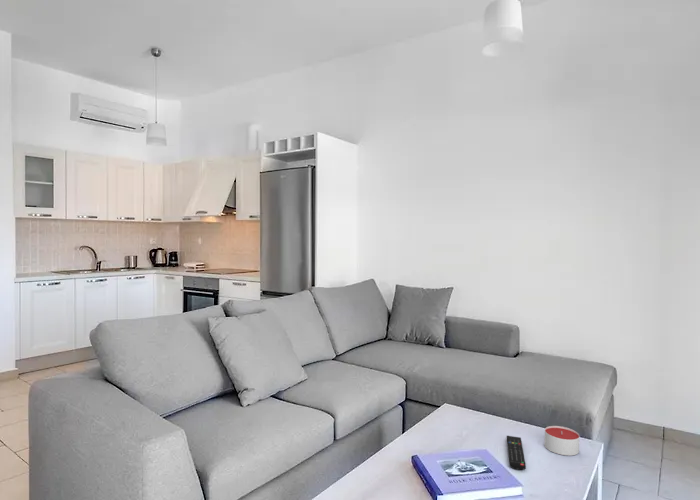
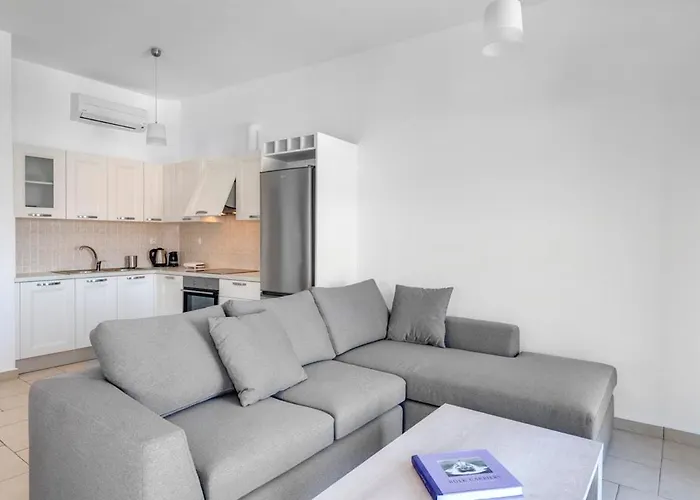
- remote control (515, 452)
- candle (561, 439)
